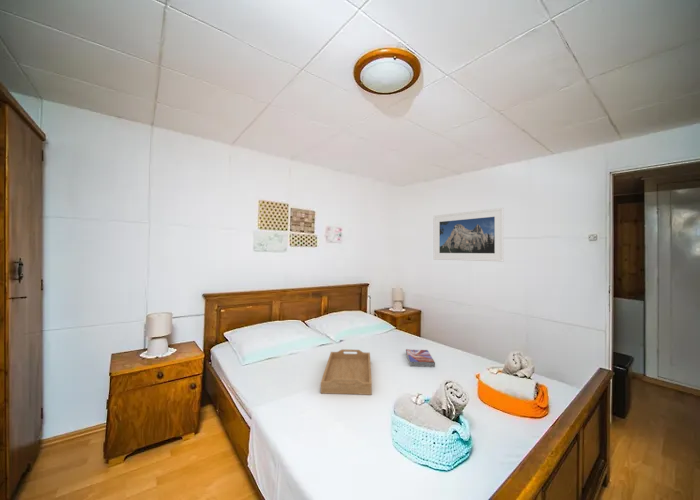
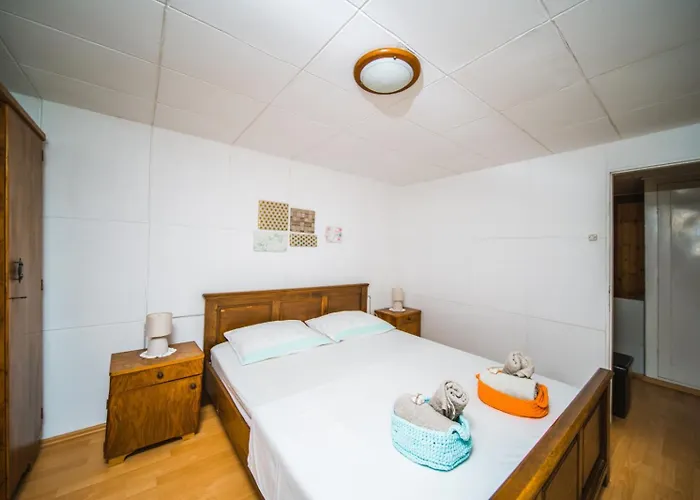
- serving tray (348, 368)
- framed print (465, 236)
- textbook (419, 357)
